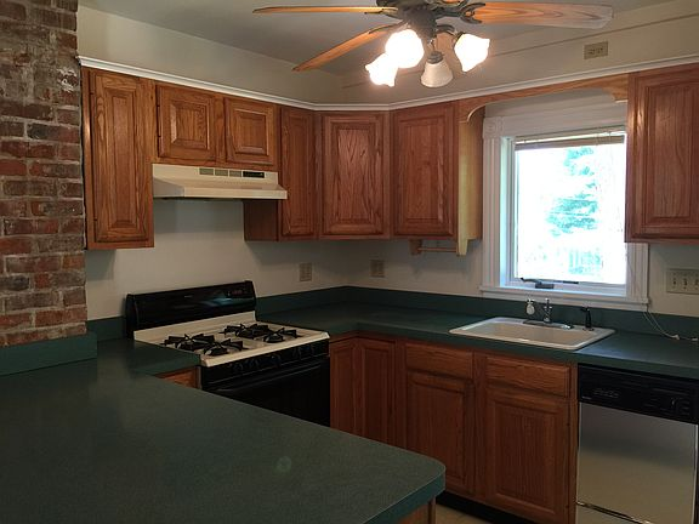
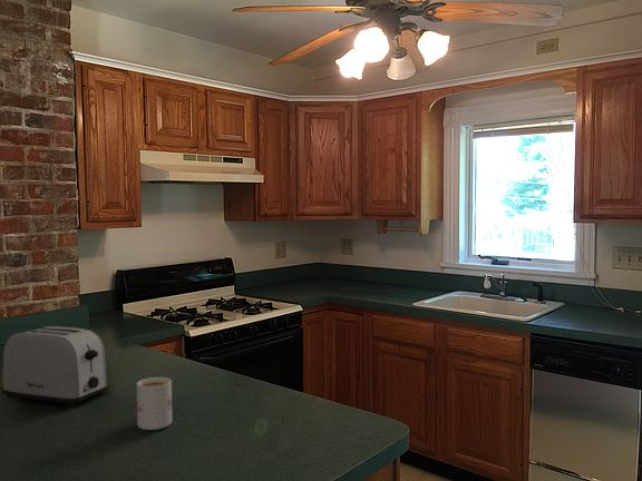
+ toaster (56, 363)
+ mug (152, 401)
